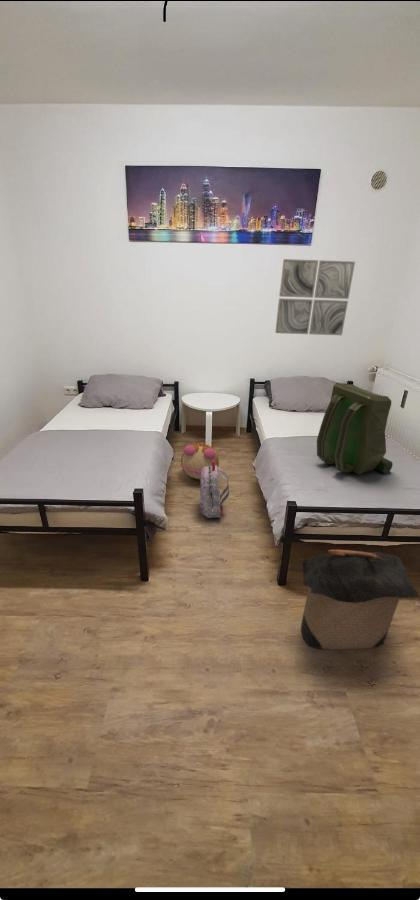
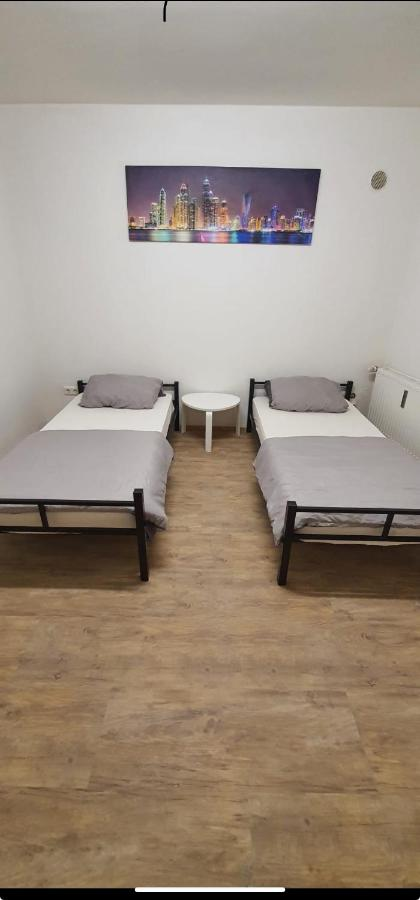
- backpack (214, 486)
- plush toy (199, 460)
- wall art (314, 297)
- backpack (358, 428)
- laundry hamper (354, 588)
